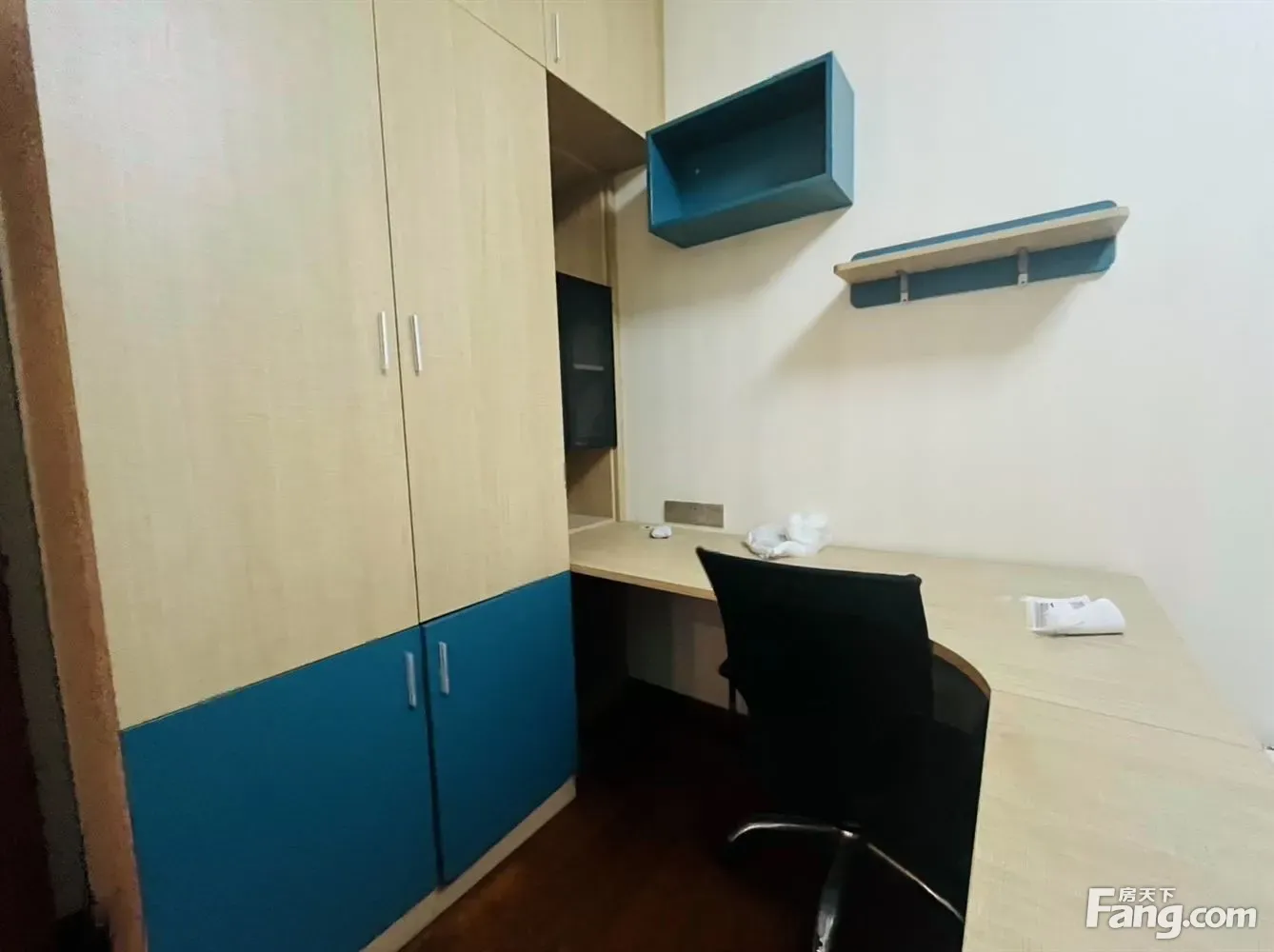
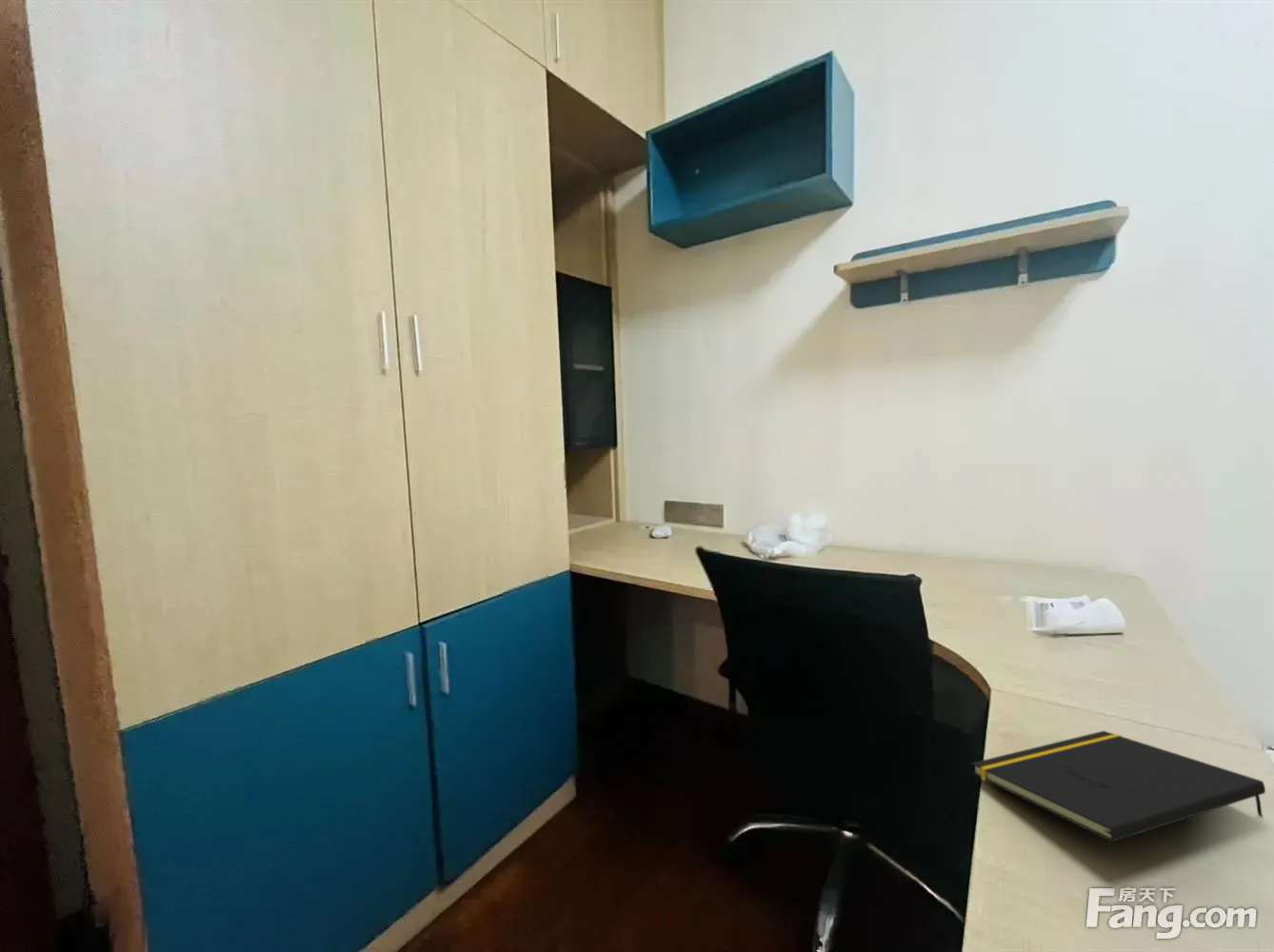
+ notepad (1107, 777)
